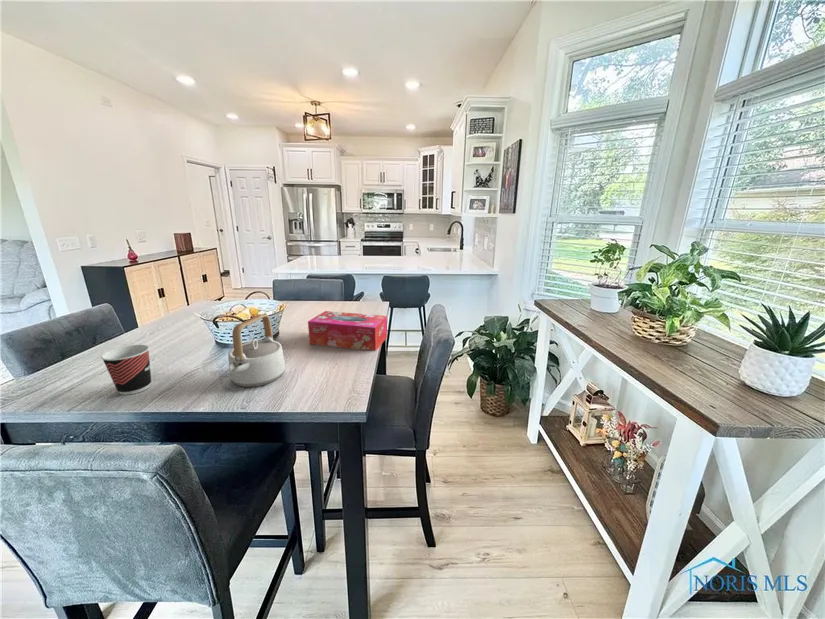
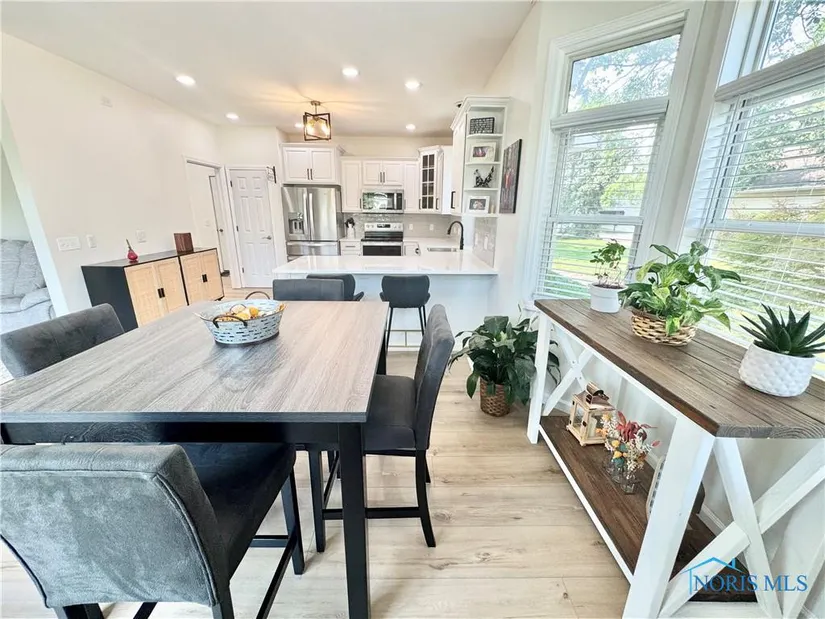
- cup (130, 370)
- teapot (252, 350)
- tissue box (349, 329)
